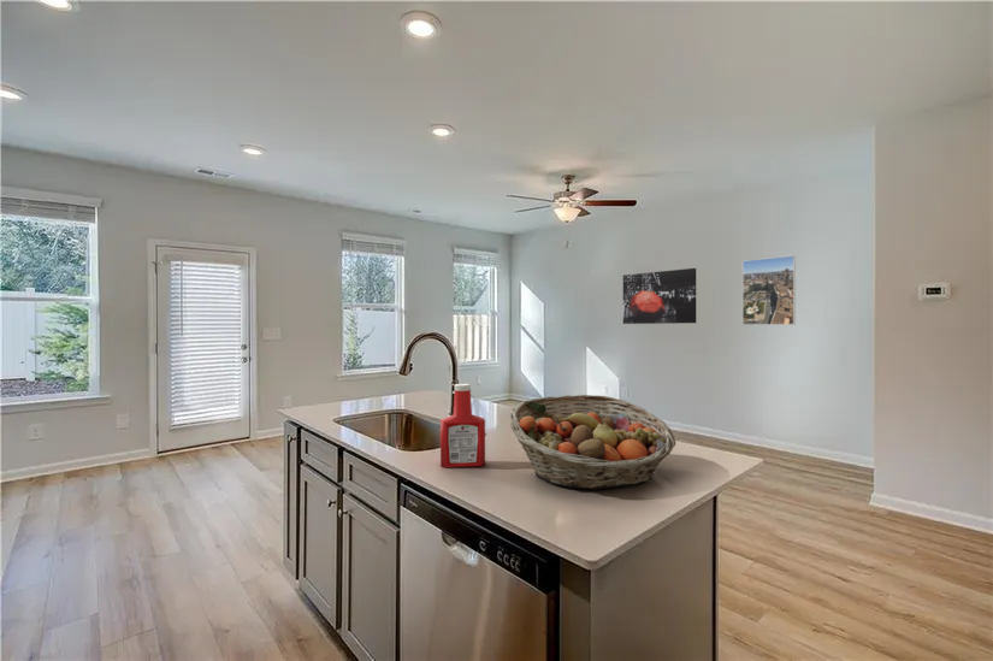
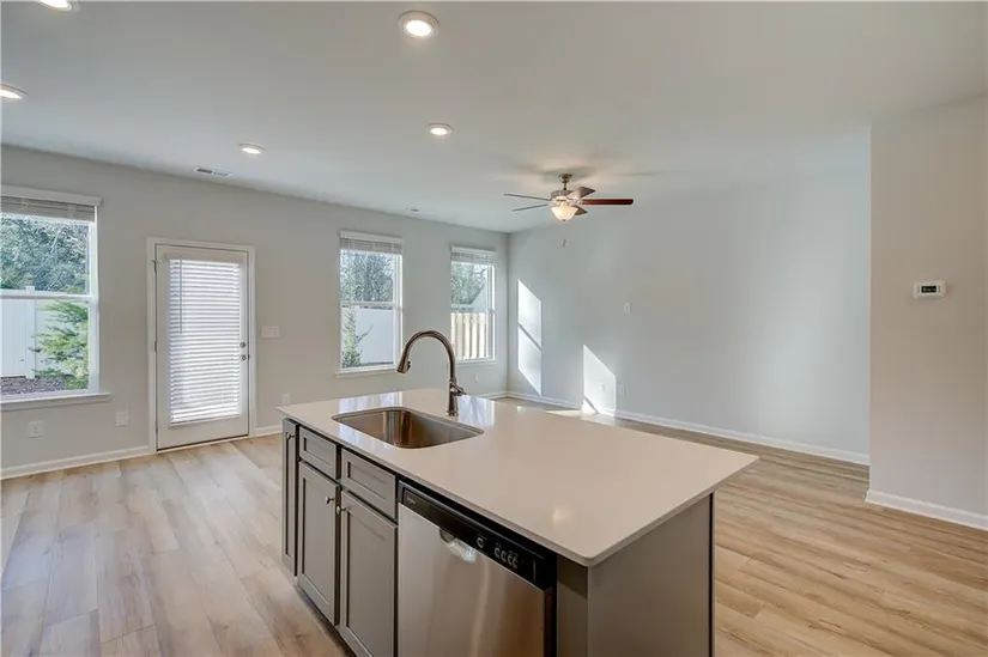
- fruit basket (590, 437)
- soap bottle (462, 424)
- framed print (767, 291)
- wall art (657, 297)
